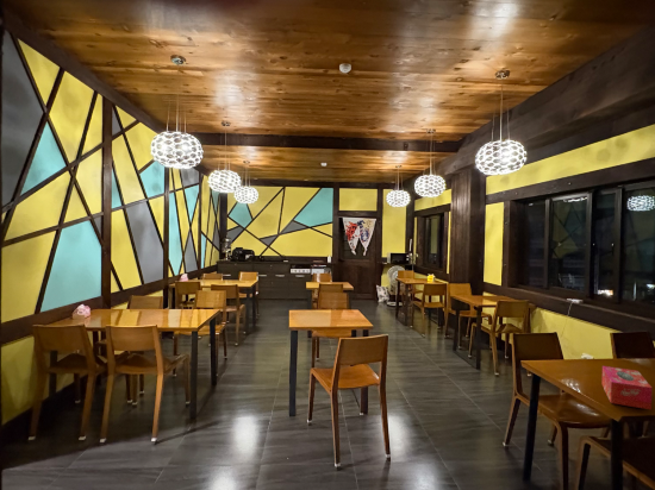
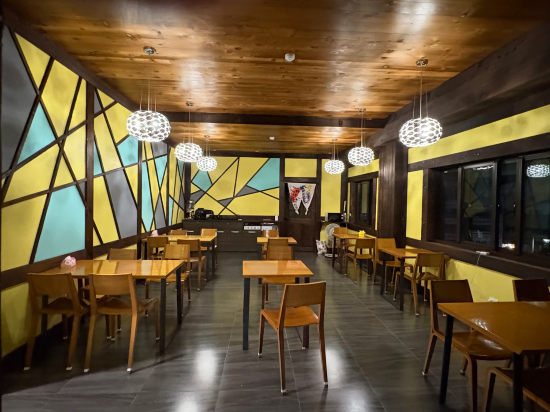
- tissue box (624, 385)
